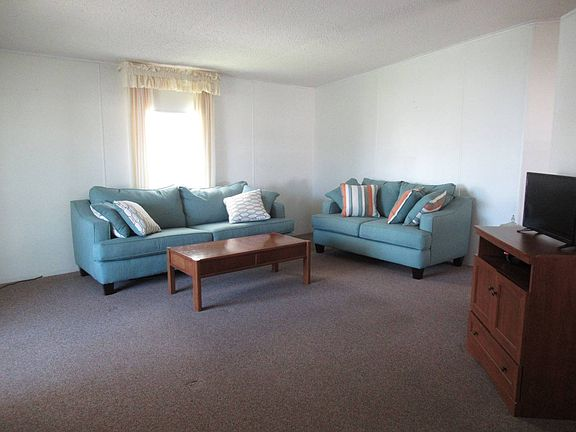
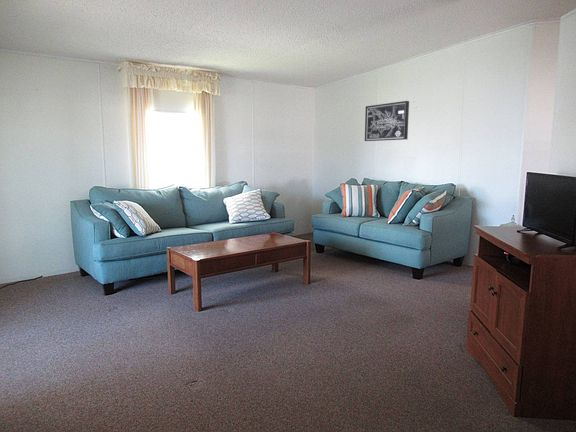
+ wall art (385, 122)
